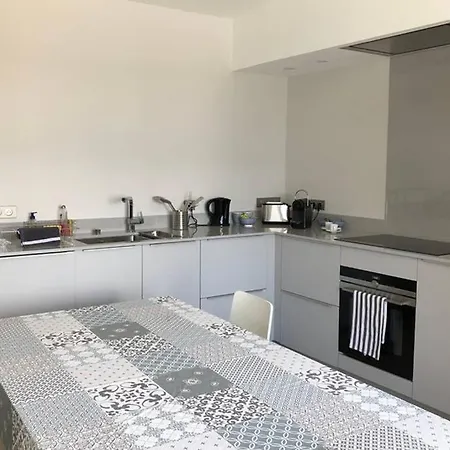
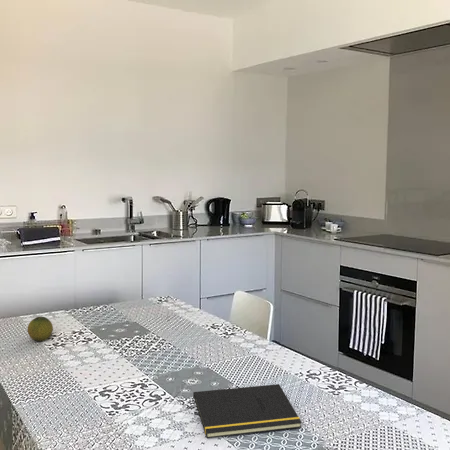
+ notepad (245, 409)
+ fruit (40, 328)
